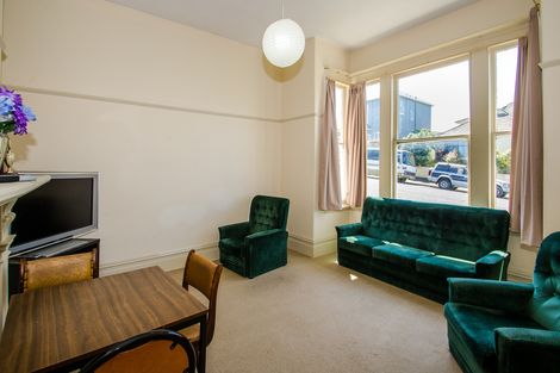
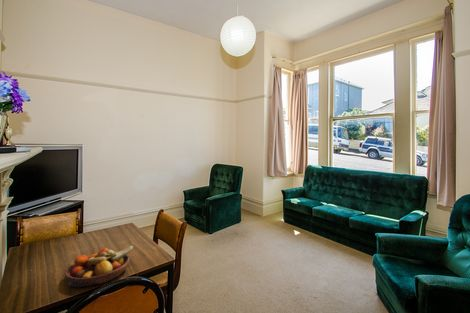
+ fruit bowl (99, 261)
